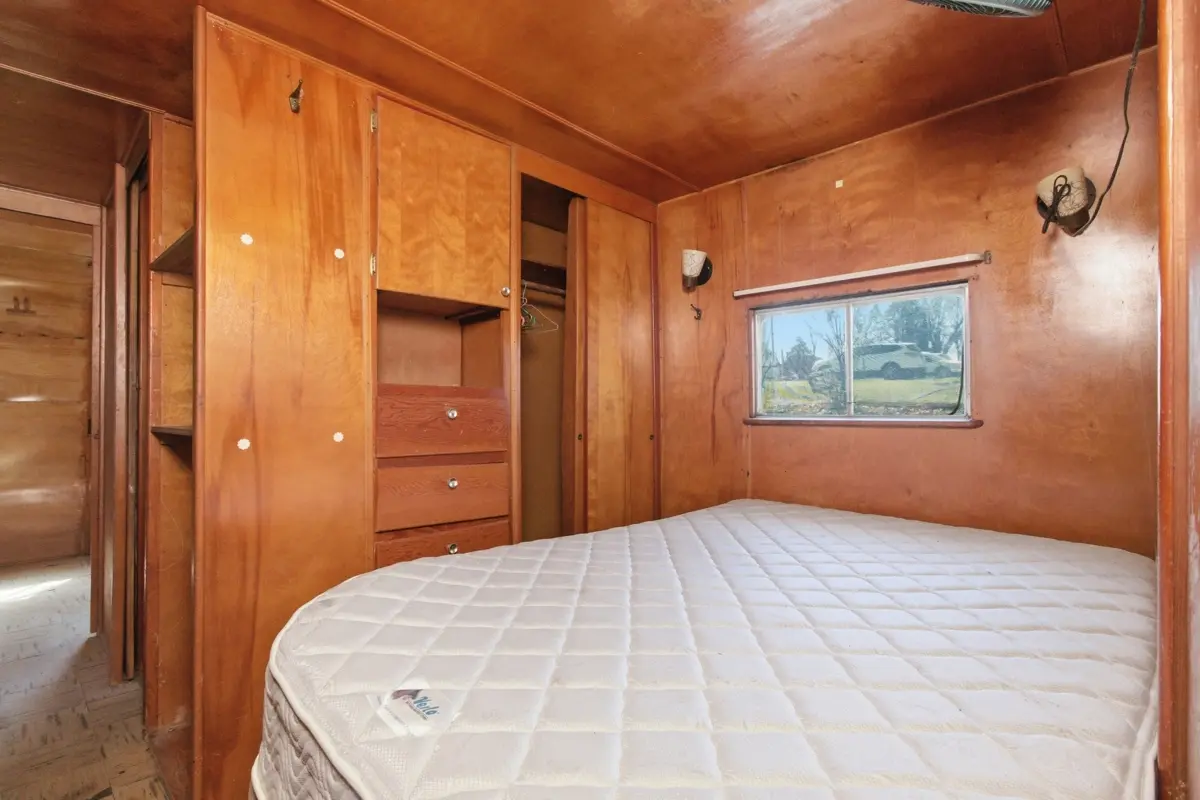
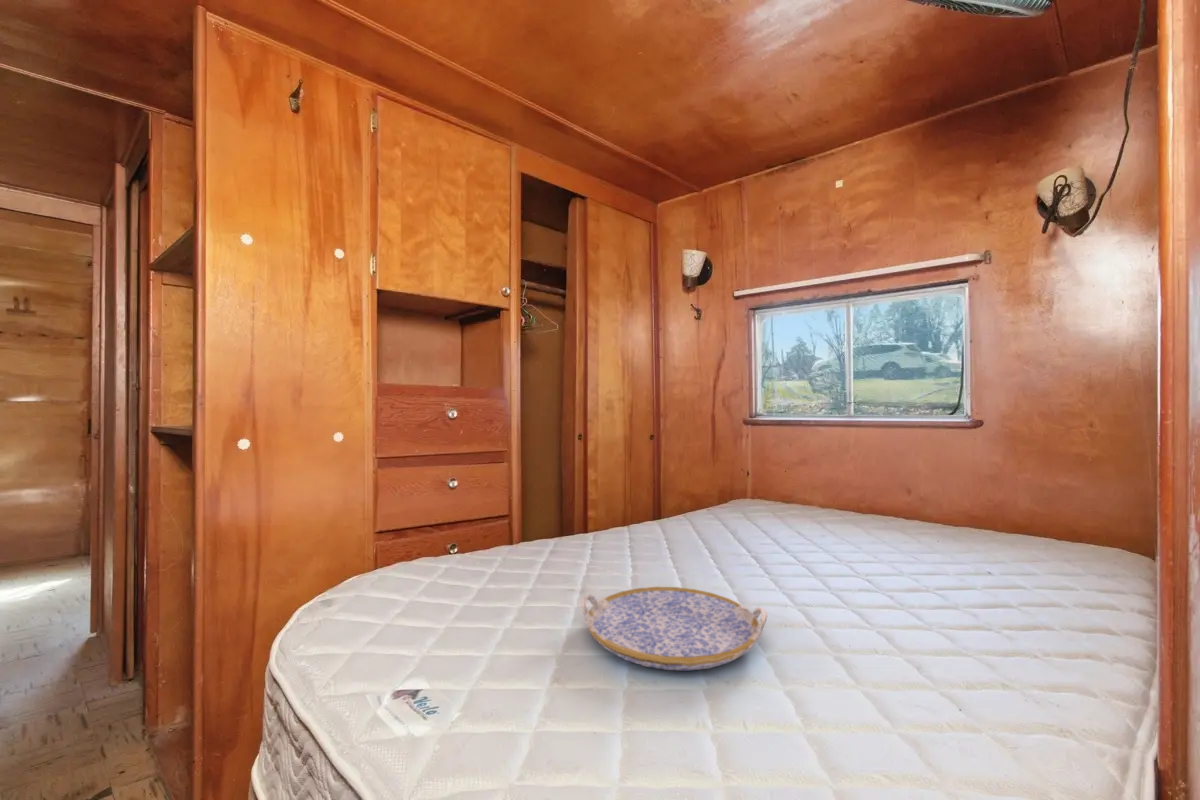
+ serving tray (671, 620)
